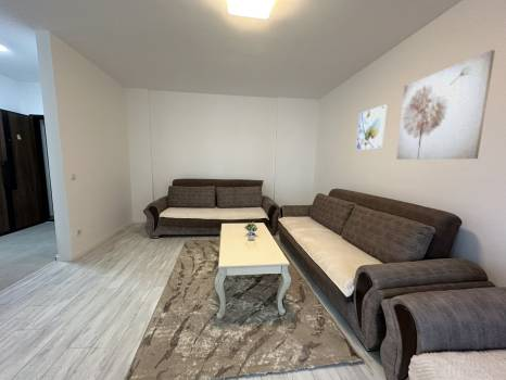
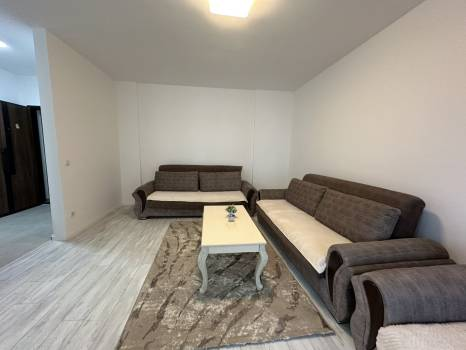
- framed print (370, 129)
- wall art (434, 116)
